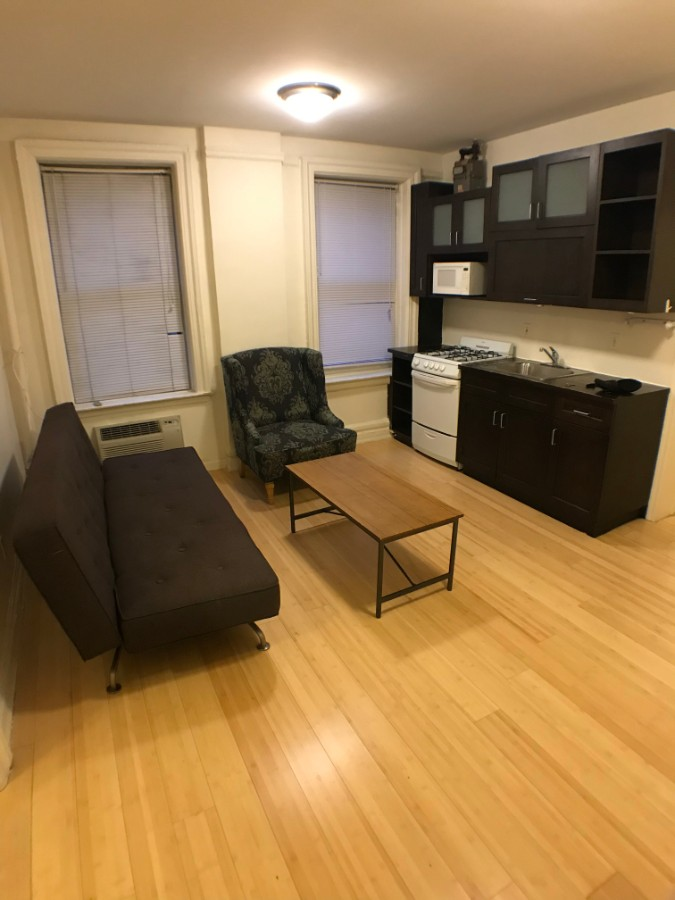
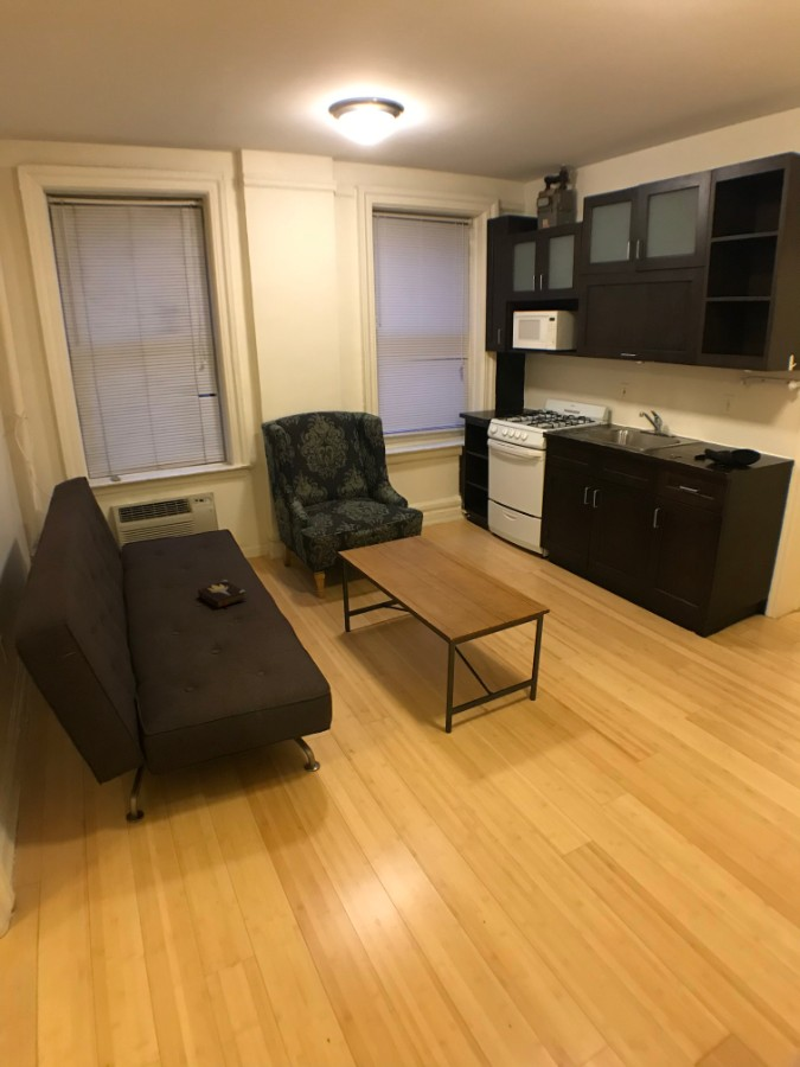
+ hardback book (222, 593)
